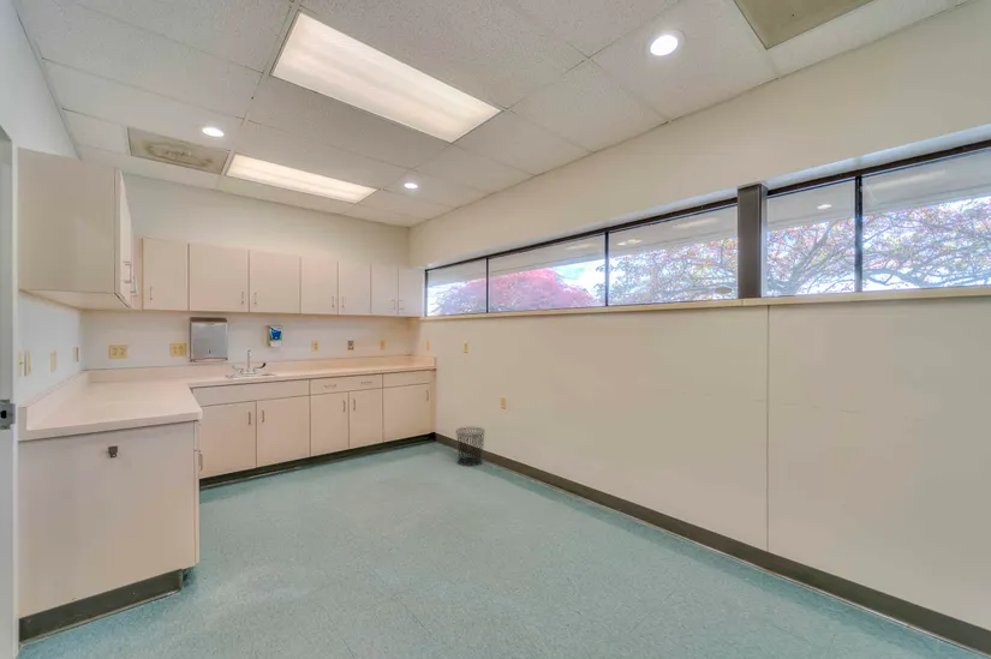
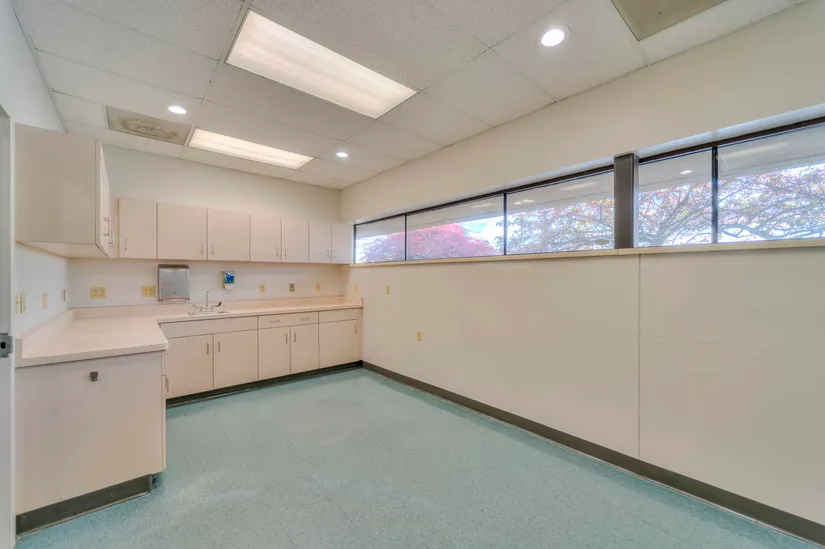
- waste bin (470, 445)
